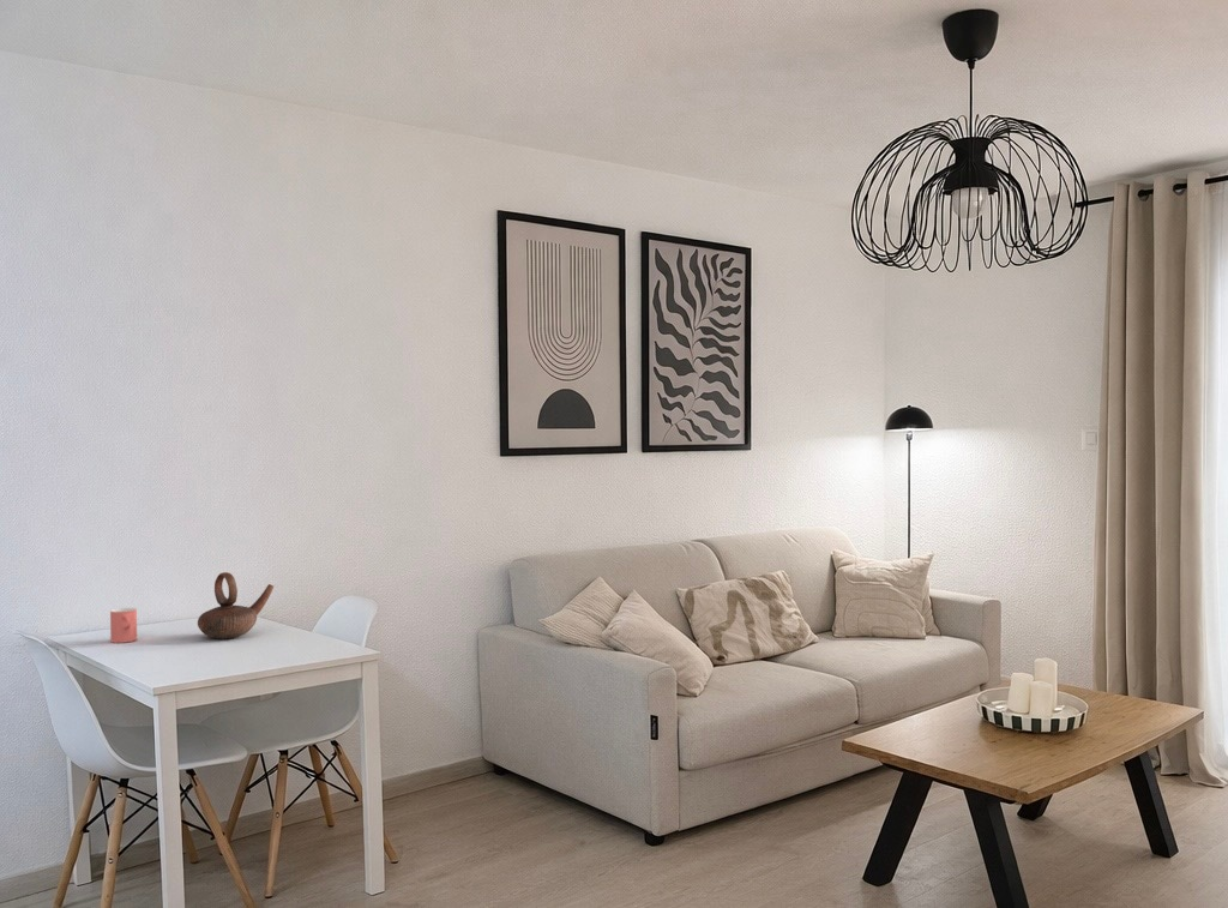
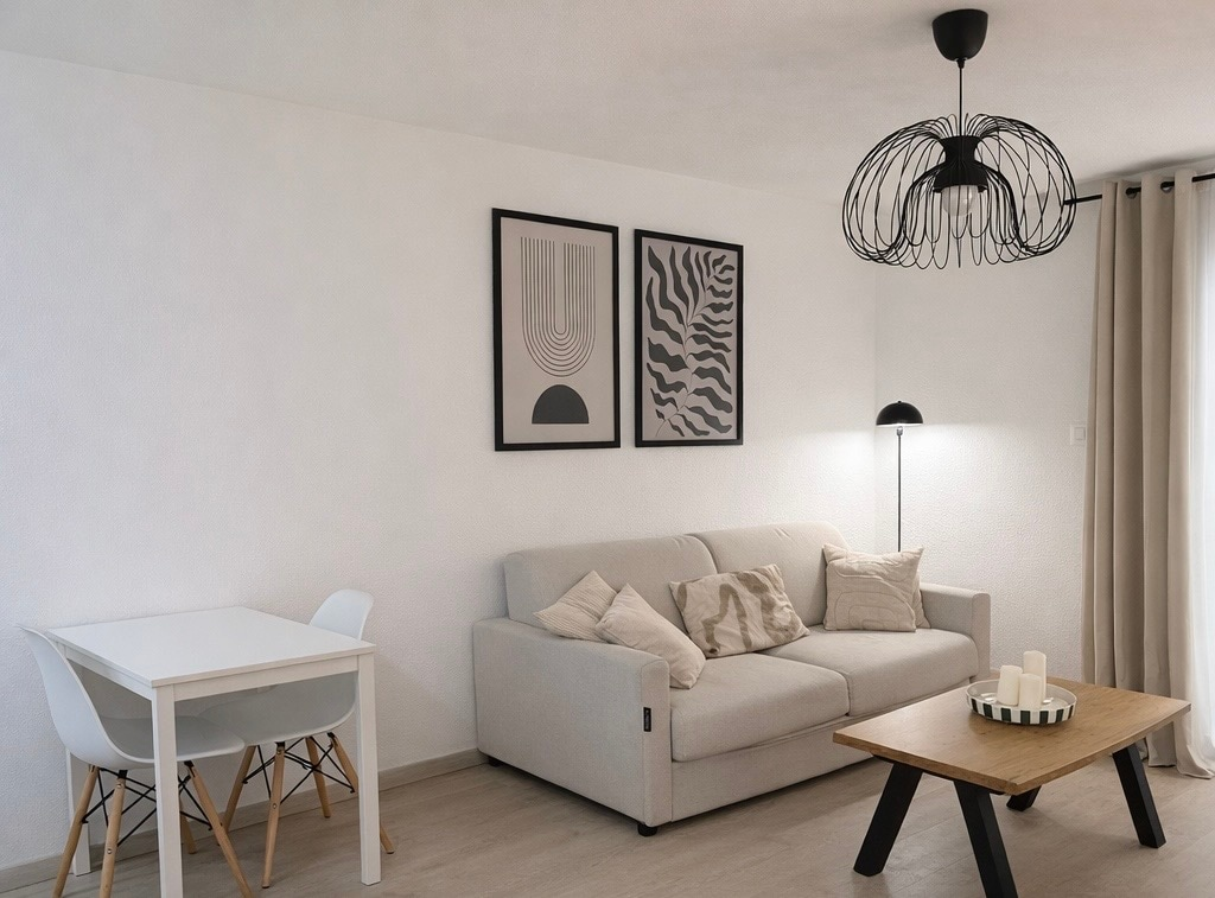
- teapot (235, 601)
- cup (125, 625)
